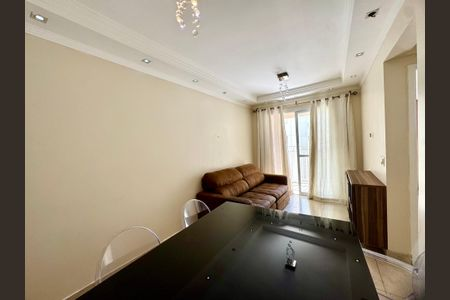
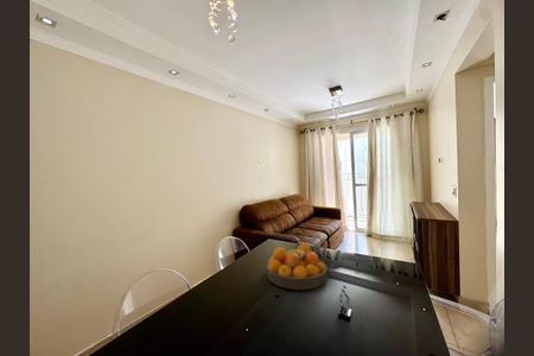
+ fruit bowl (295, 260)
